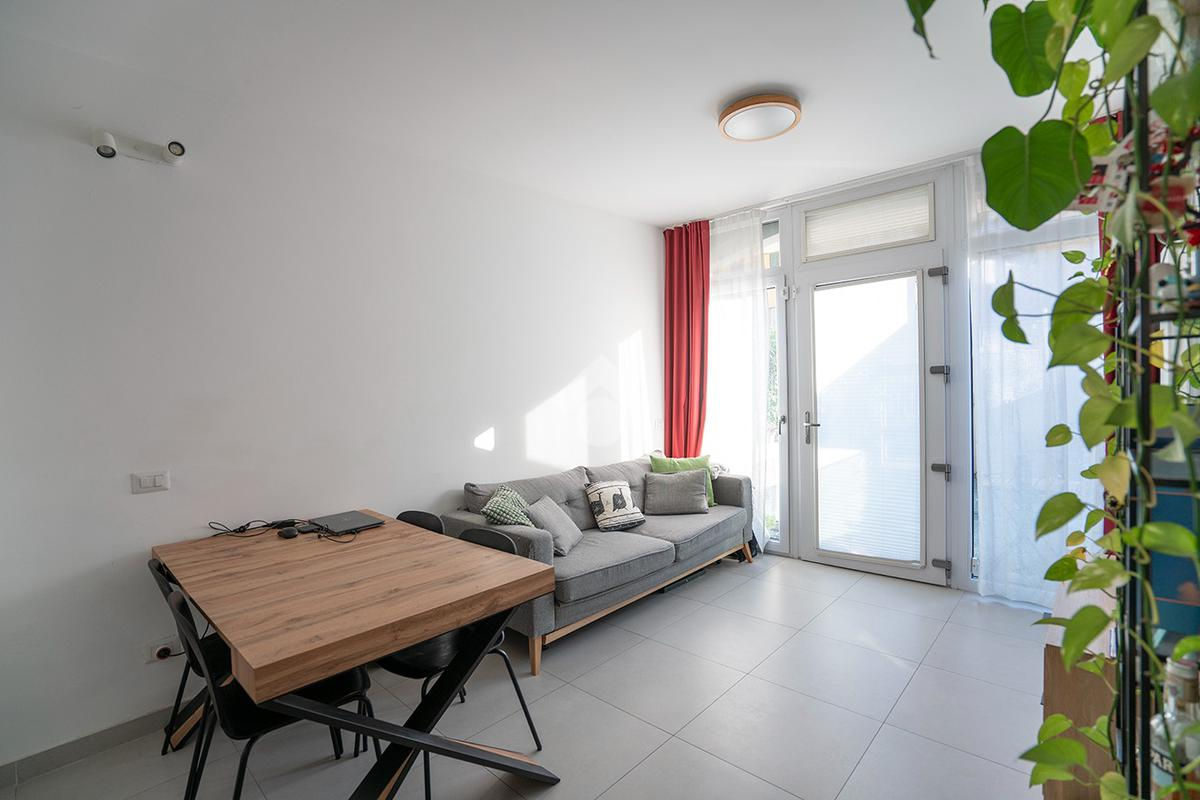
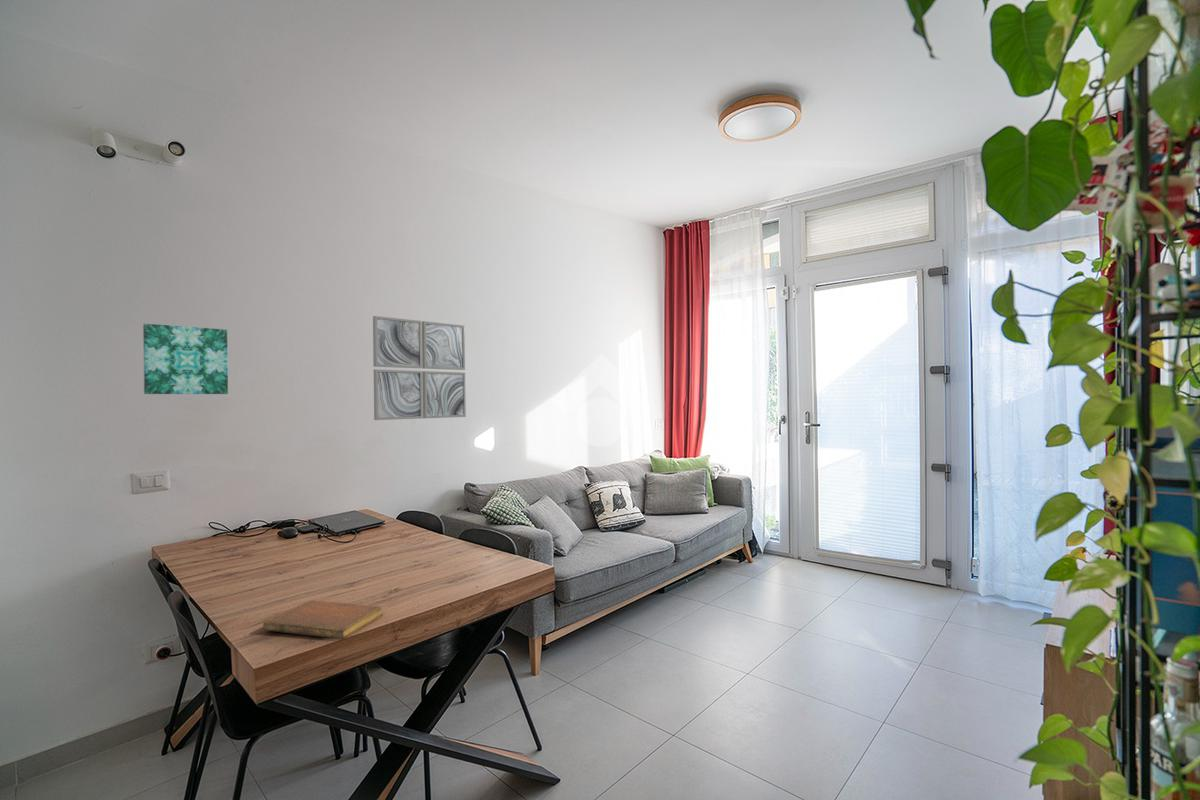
+ wall art (187, 360)
+ wall art (422, 368)
+ notebook (325, 618)
